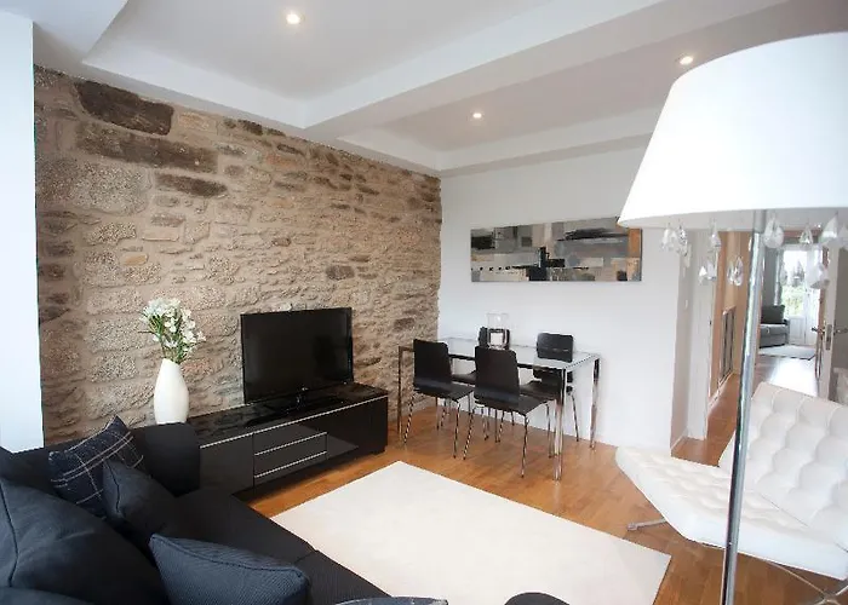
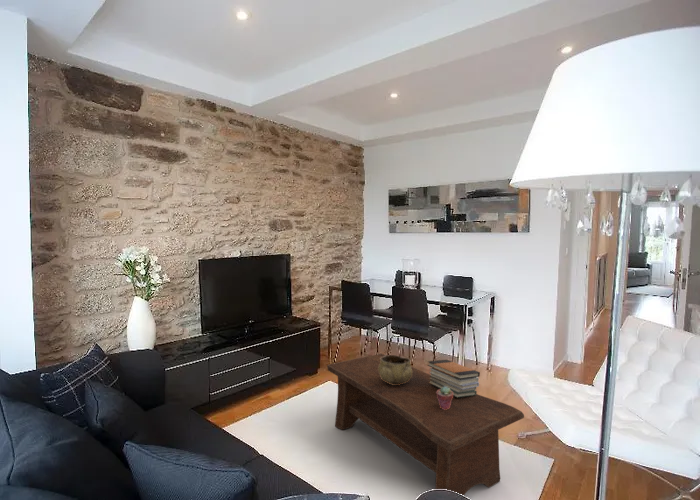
+ decorative bowl (394, 370)
+ book stack (452, 379)
+ potted succulent (444, 396)
+ coffee table (408, 418)
